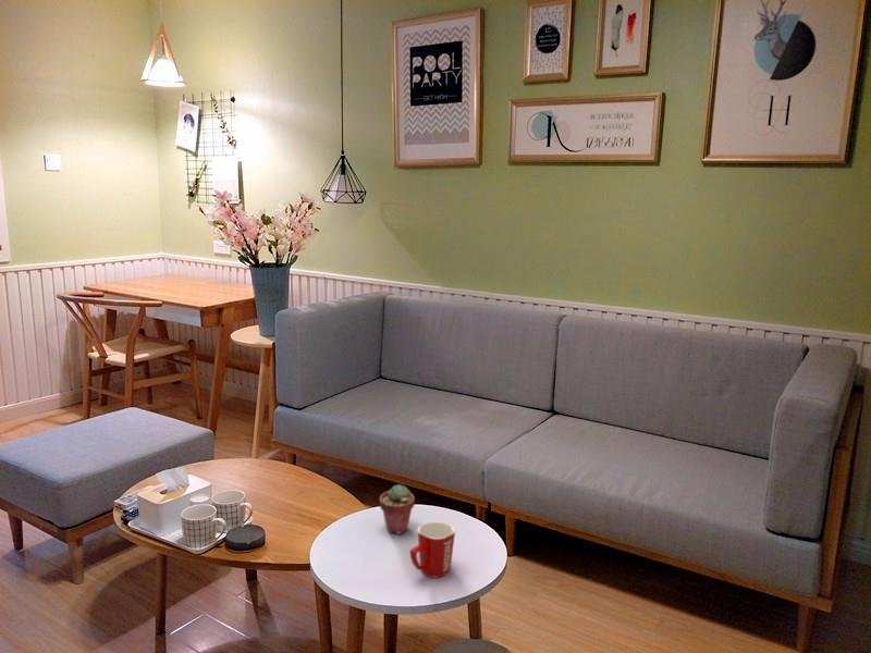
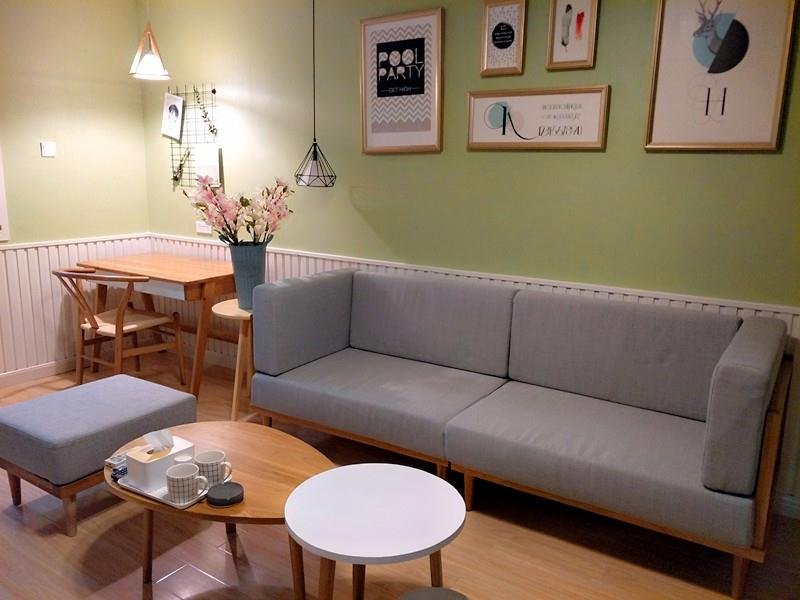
- mug (429, 553)
- potted succulent (396, 506)
